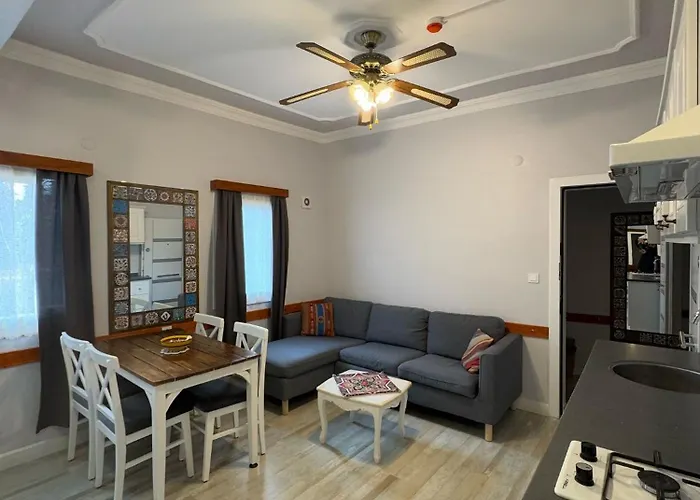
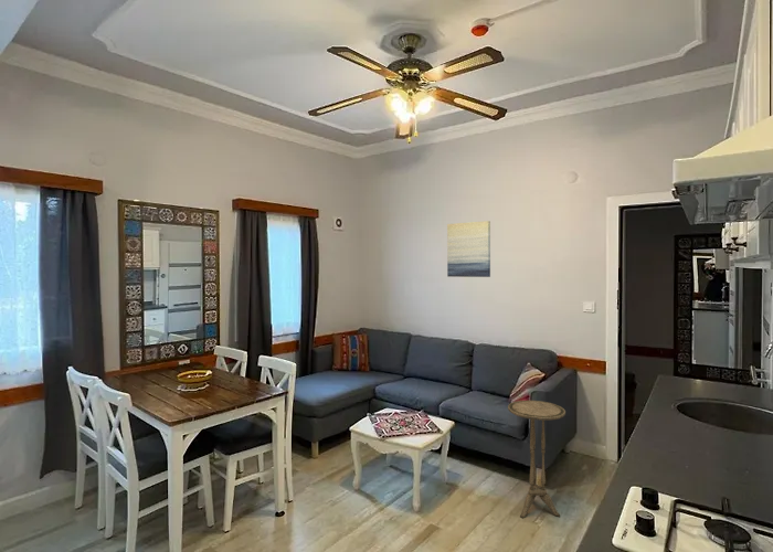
+ side table (533, 459)
+ wall art (467, 250)
